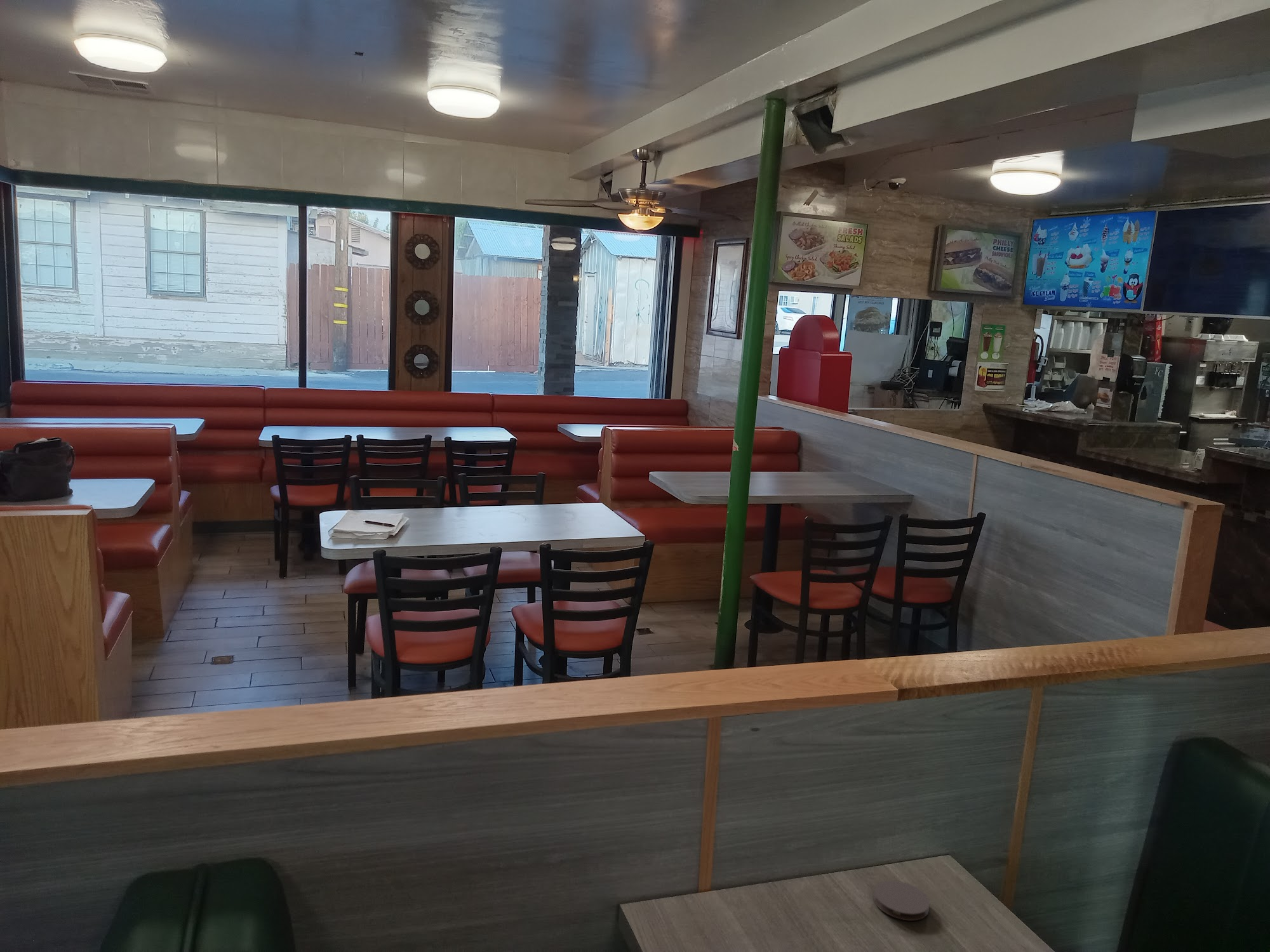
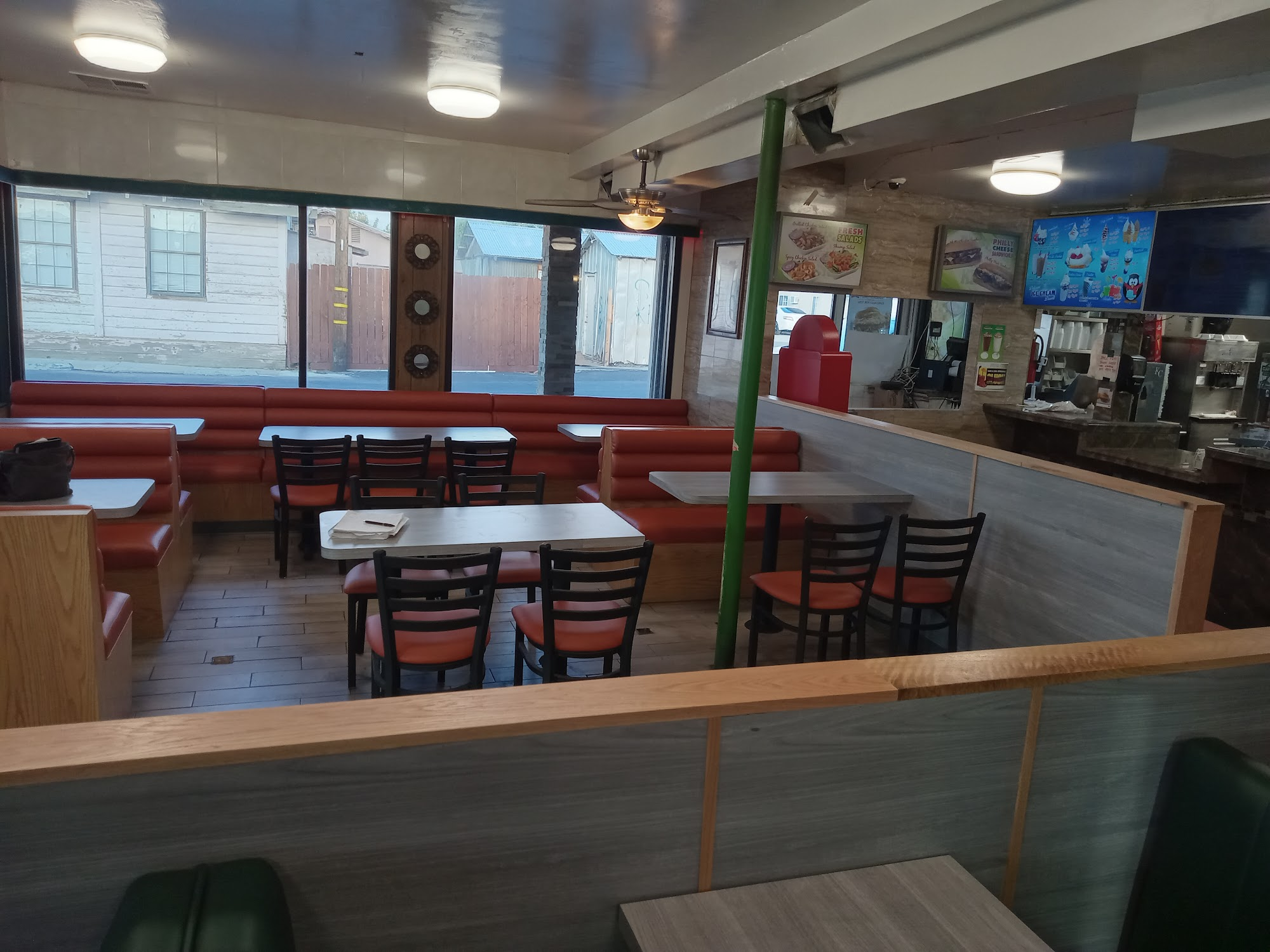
- coaster (901, 900)
